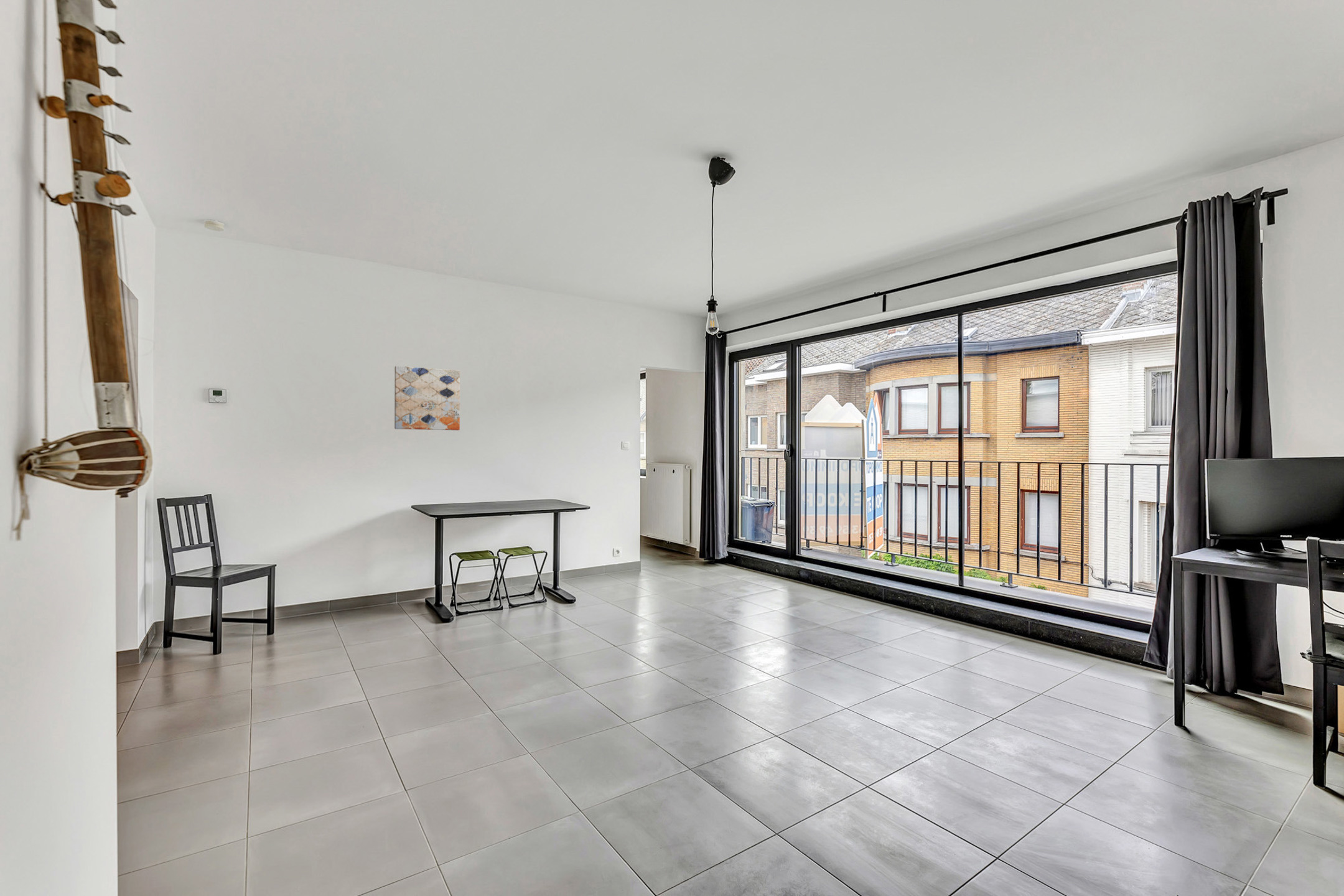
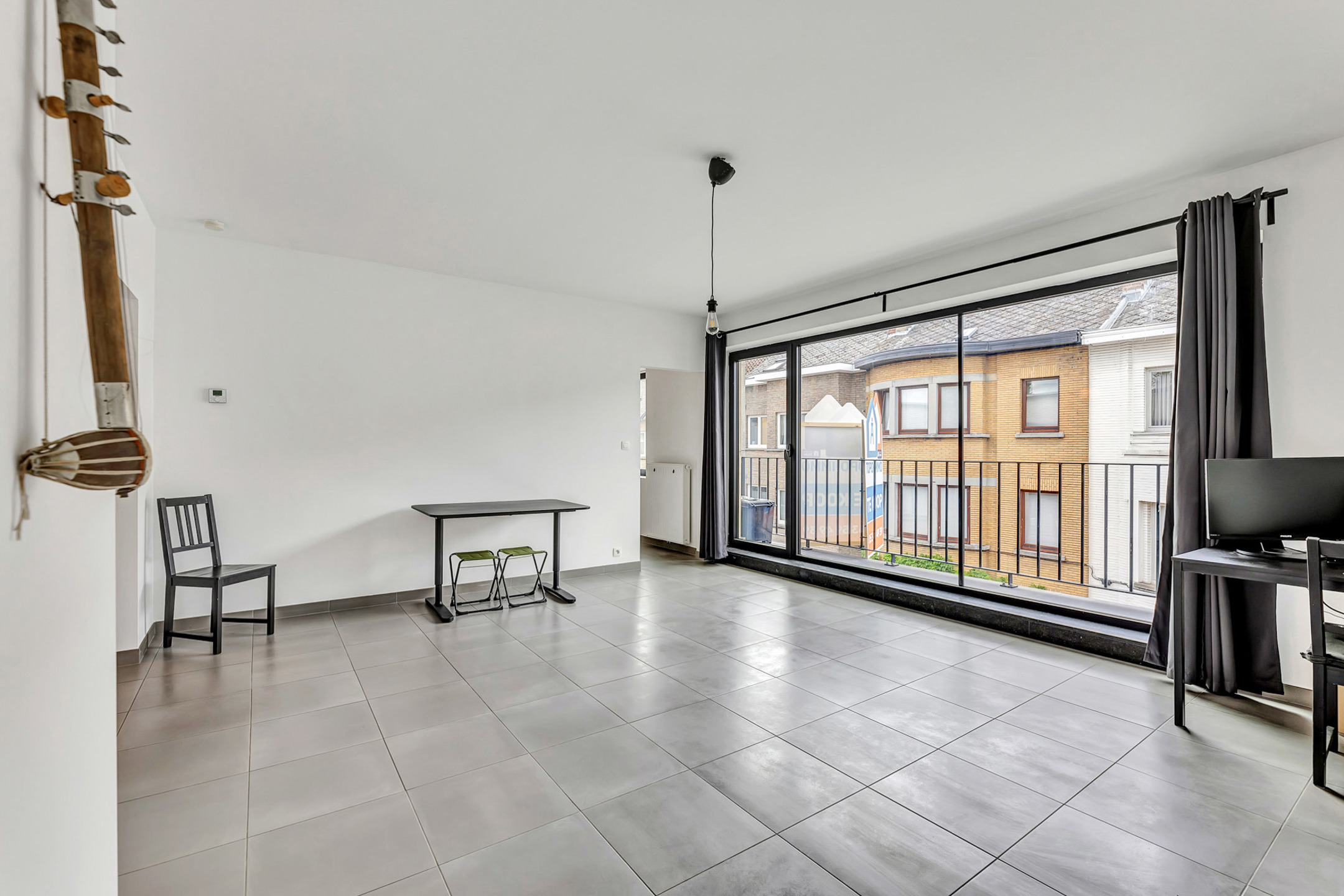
- wall art (427, 399)
